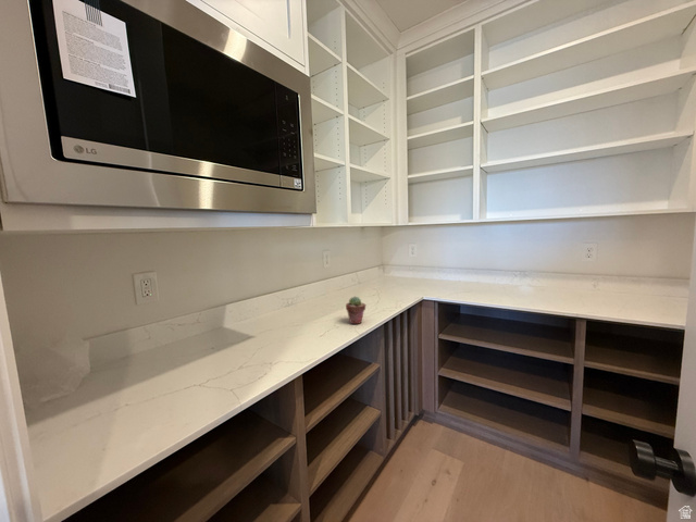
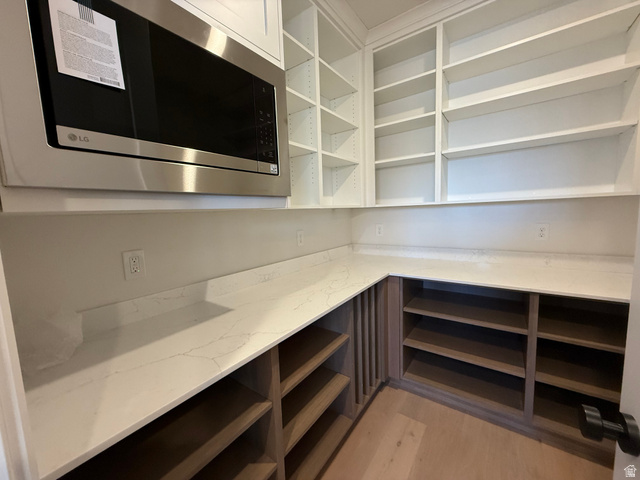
- potted succulent (356, 309)
